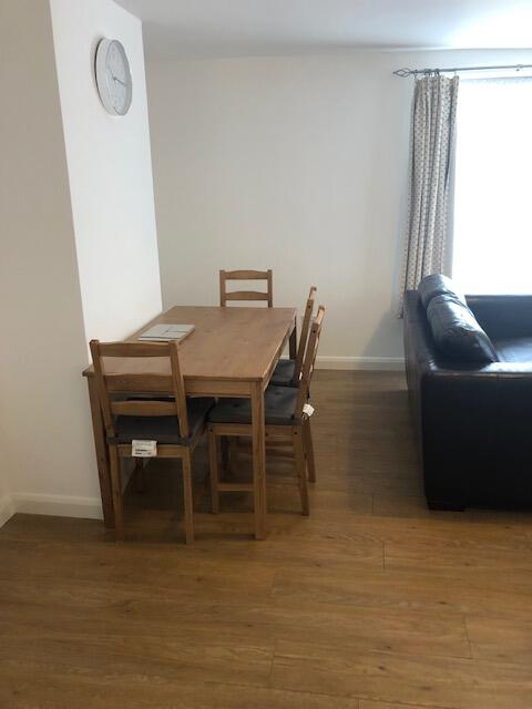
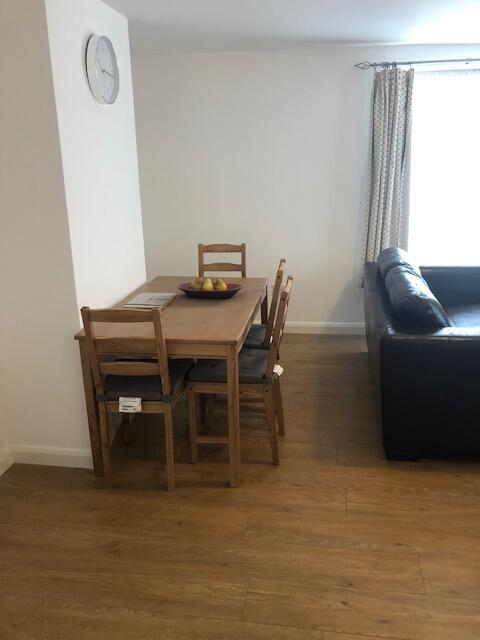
+ fruit bowl (210, 287)
